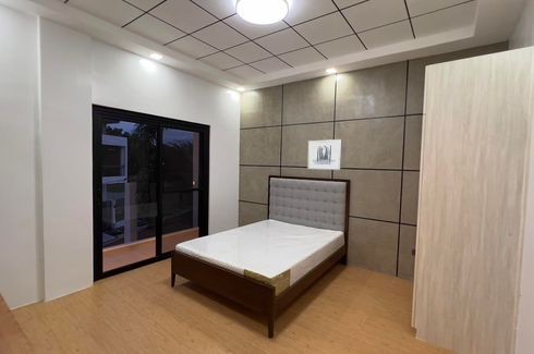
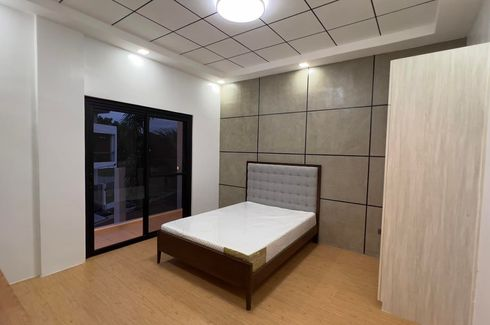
- wall art (324, 155)
